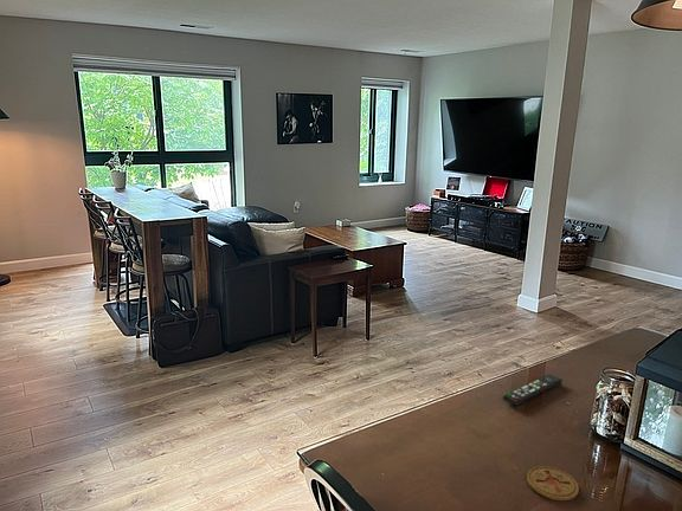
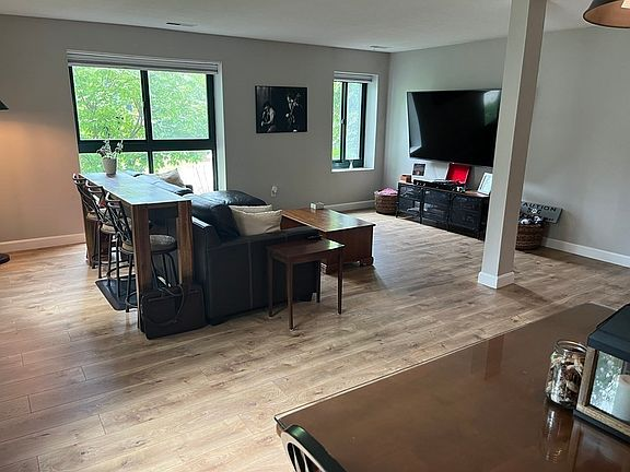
- coaster (552, 483)
- remote control (533, 388)
